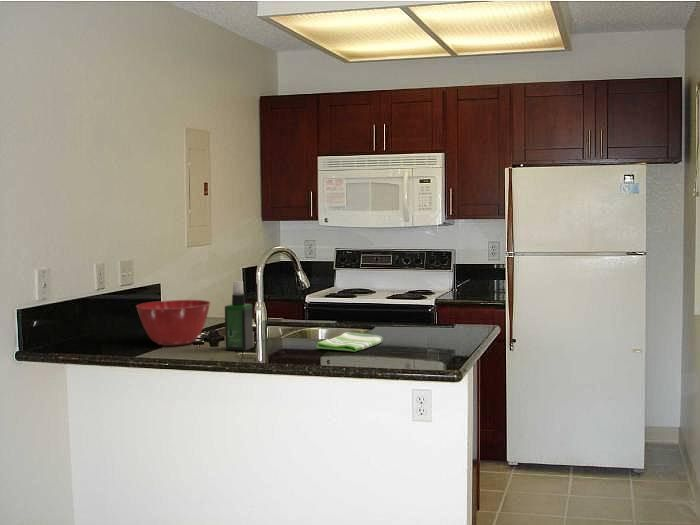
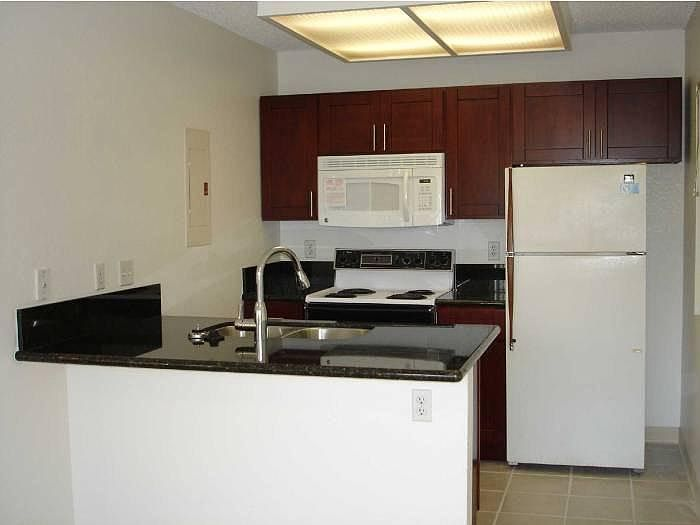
- spray bottle (238, 315)
- mixing bowl (173, 323)
- dish towel (350, 341)
